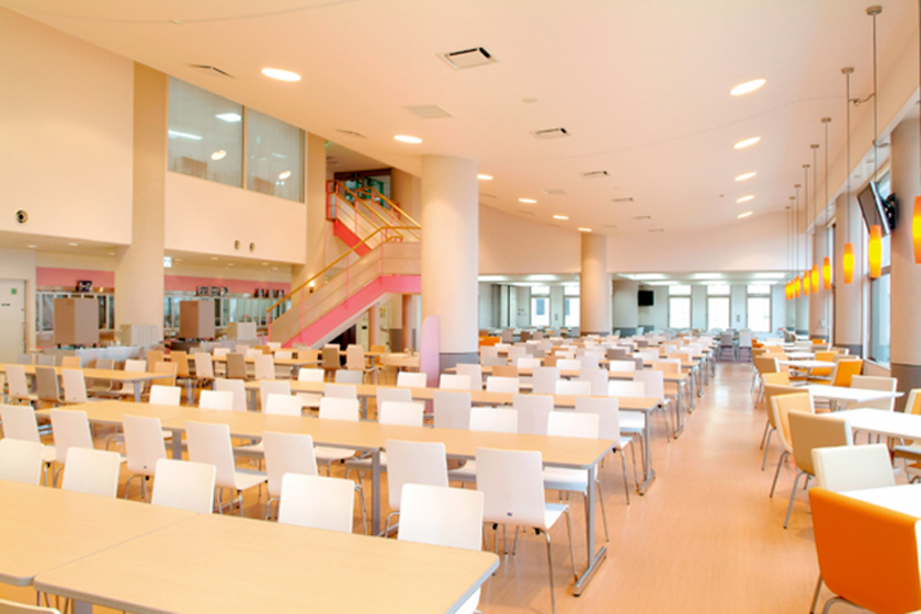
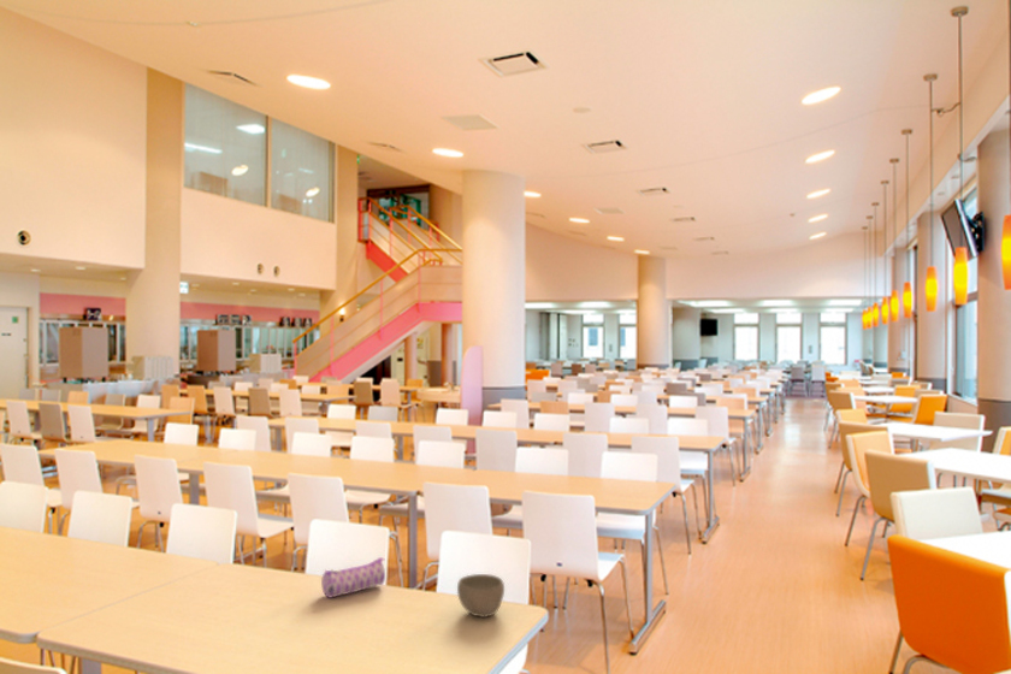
+ bowl (480, 596)
+ pencil case (353, 577)
